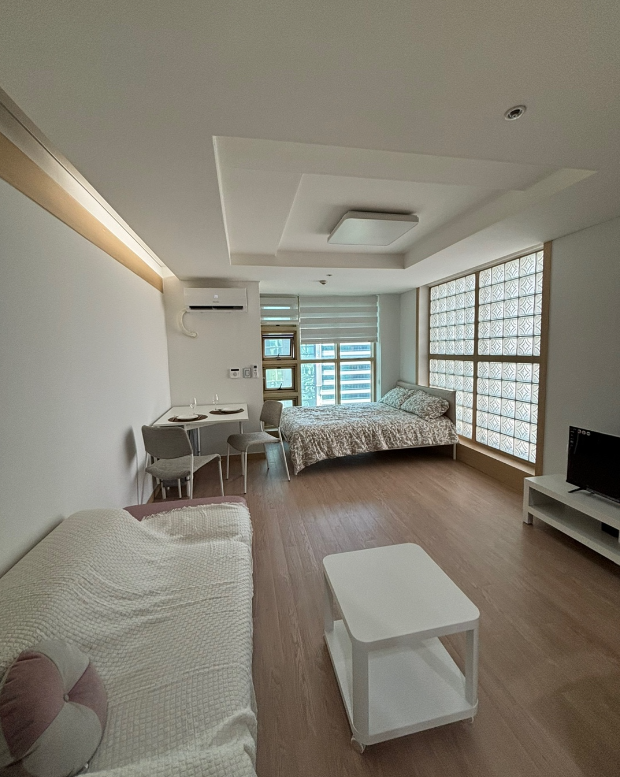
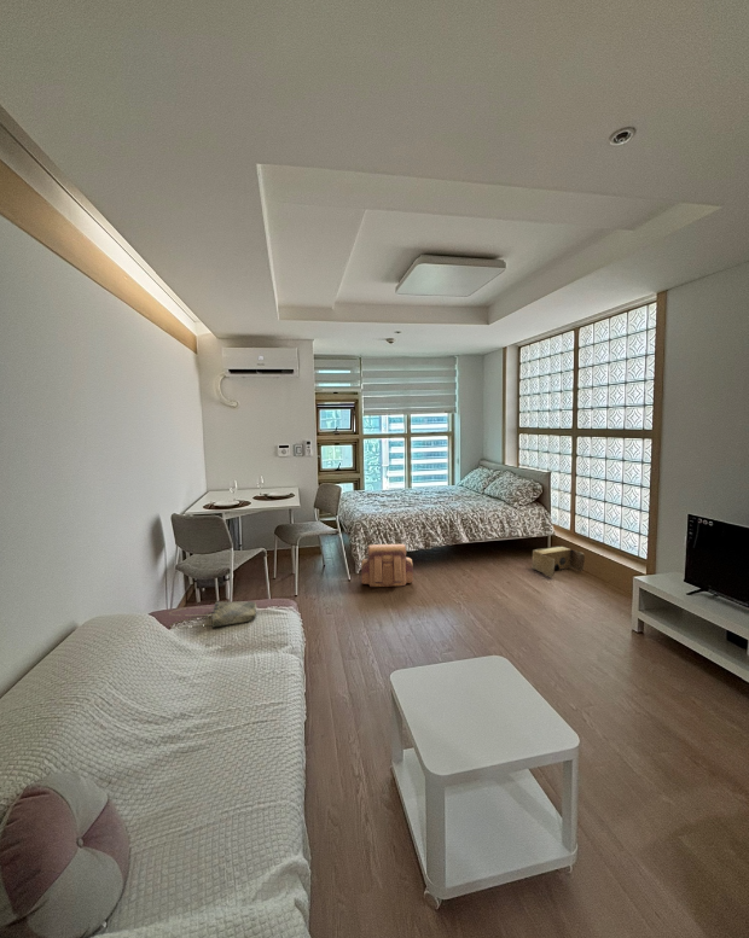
+ tote bag (214, 612)
+ cardboard box (557, 560)
+ backpack (387, 564)
